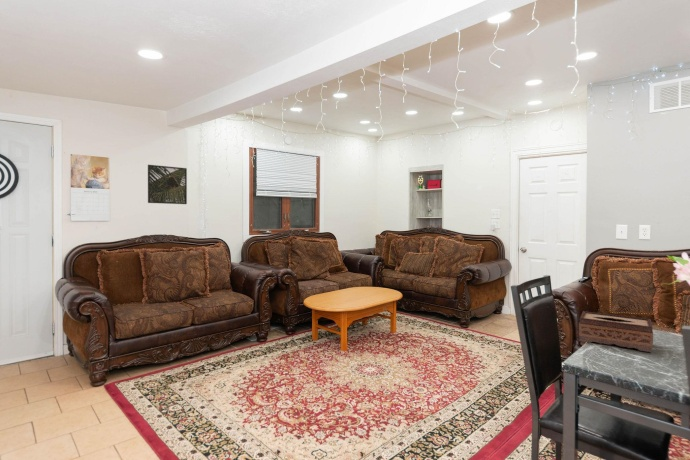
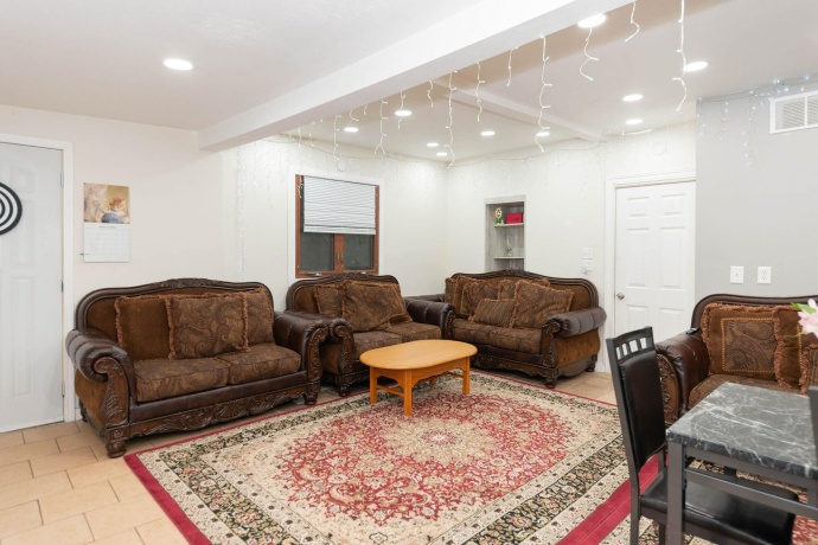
- tissue box (614, 330)
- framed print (167, 185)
